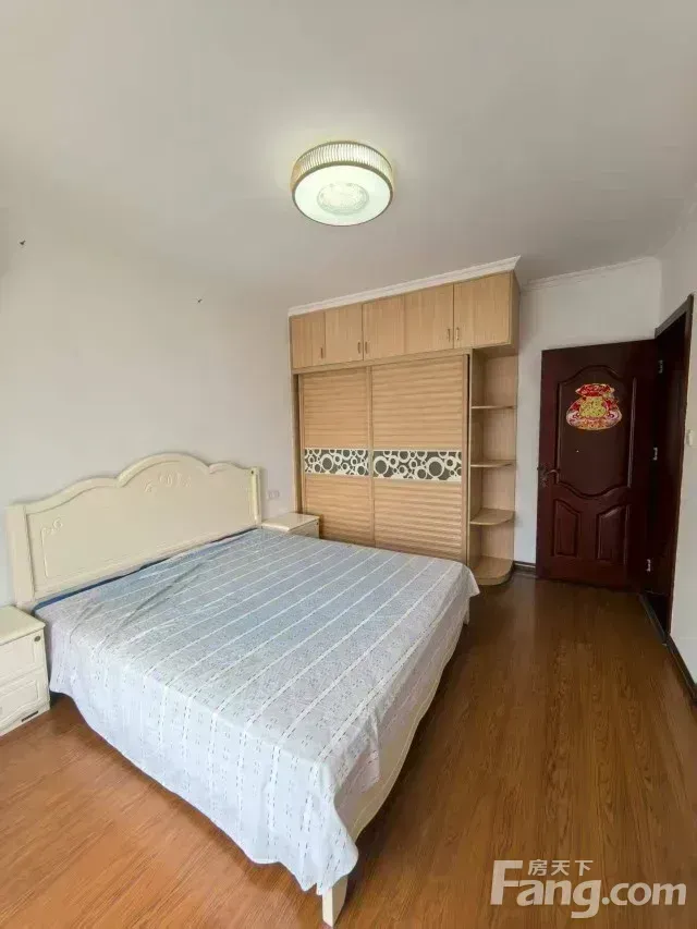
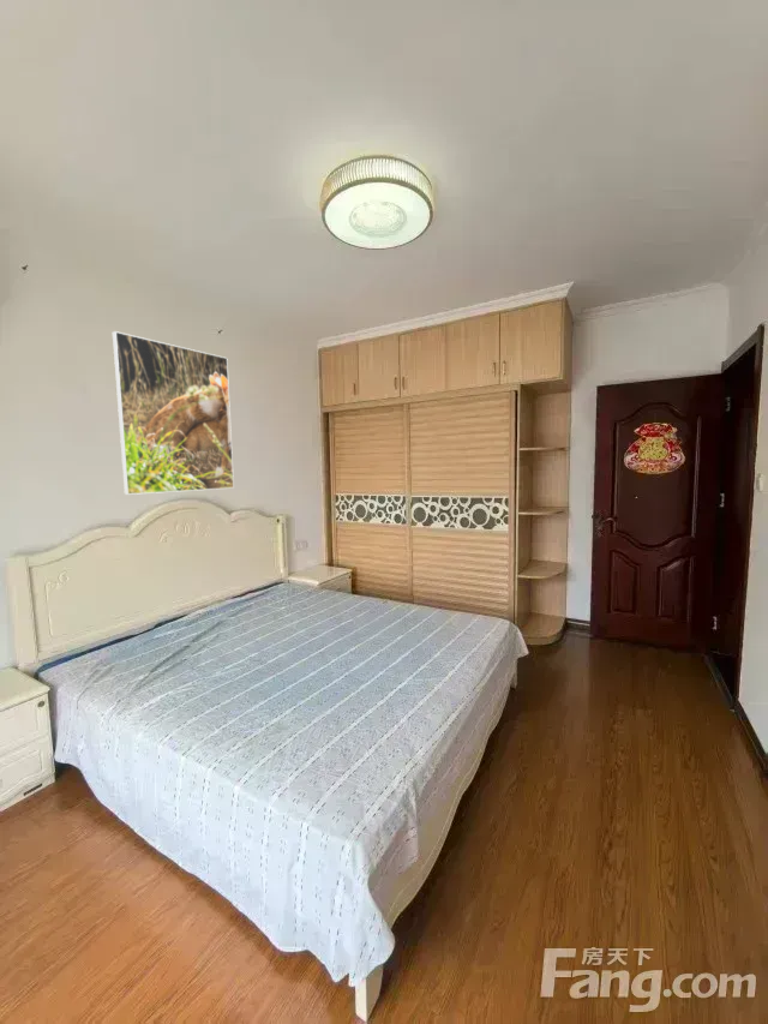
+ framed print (180, 419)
